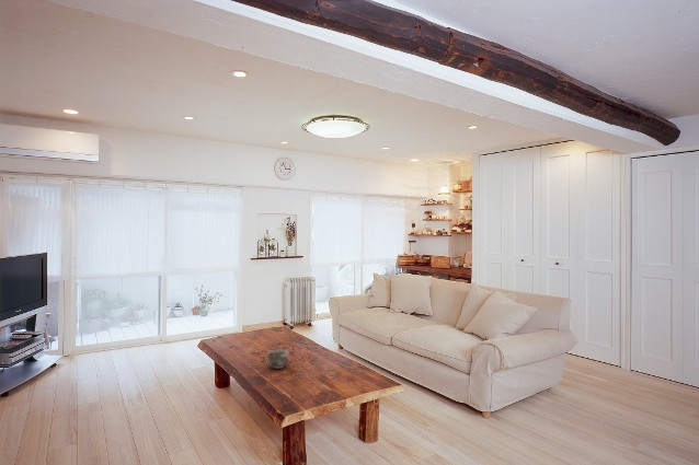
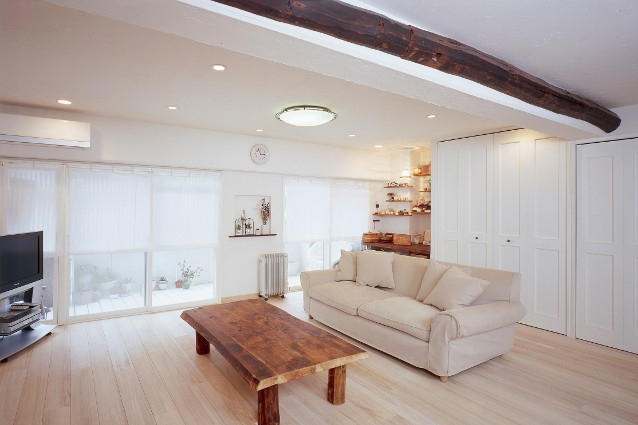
- ceramic bowl (277, 359)
